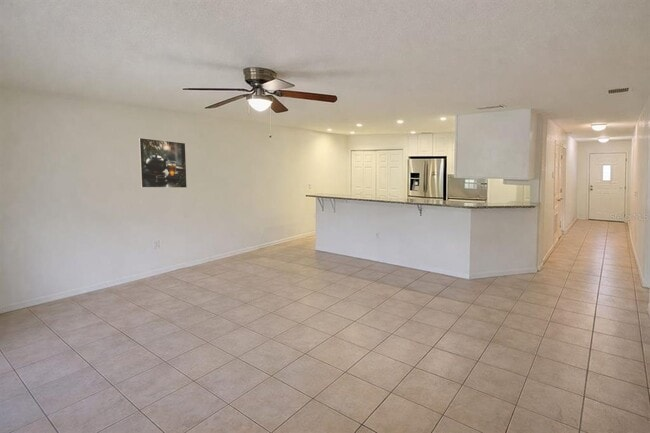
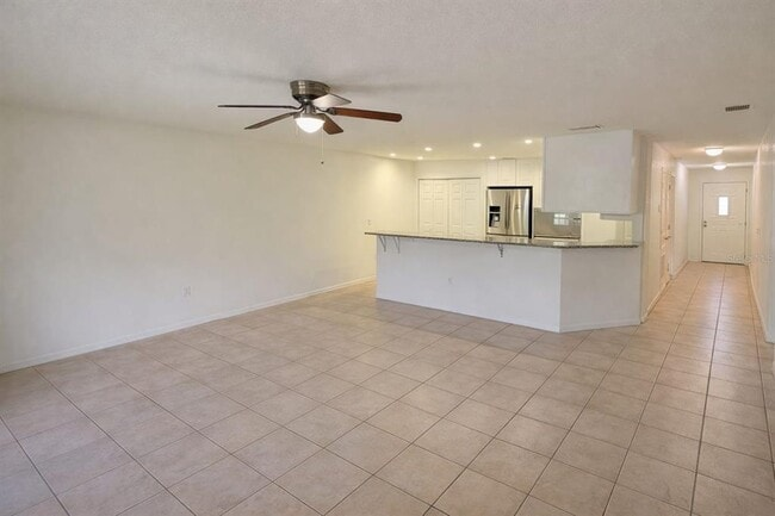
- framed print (164, 164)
